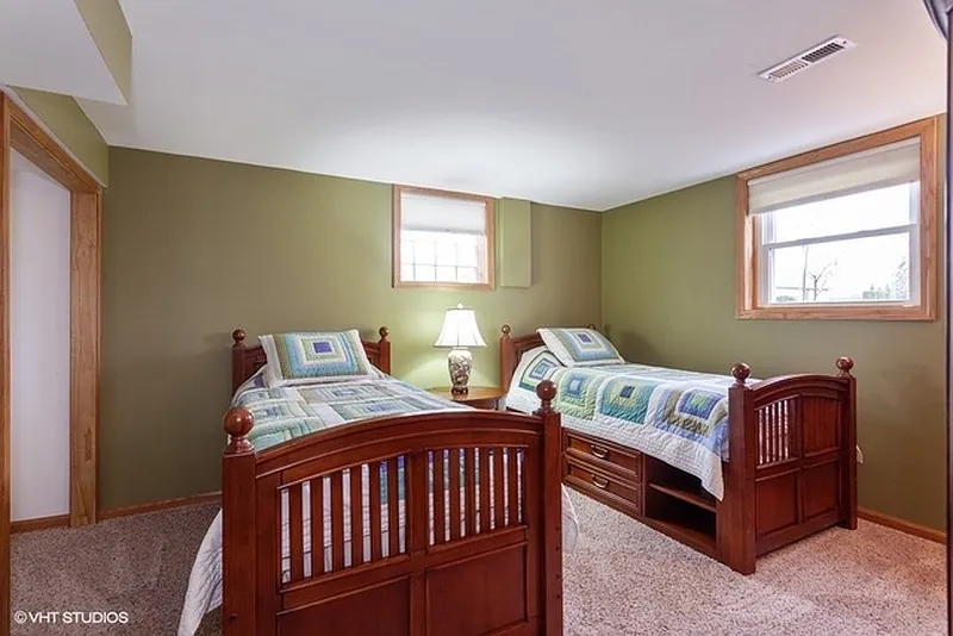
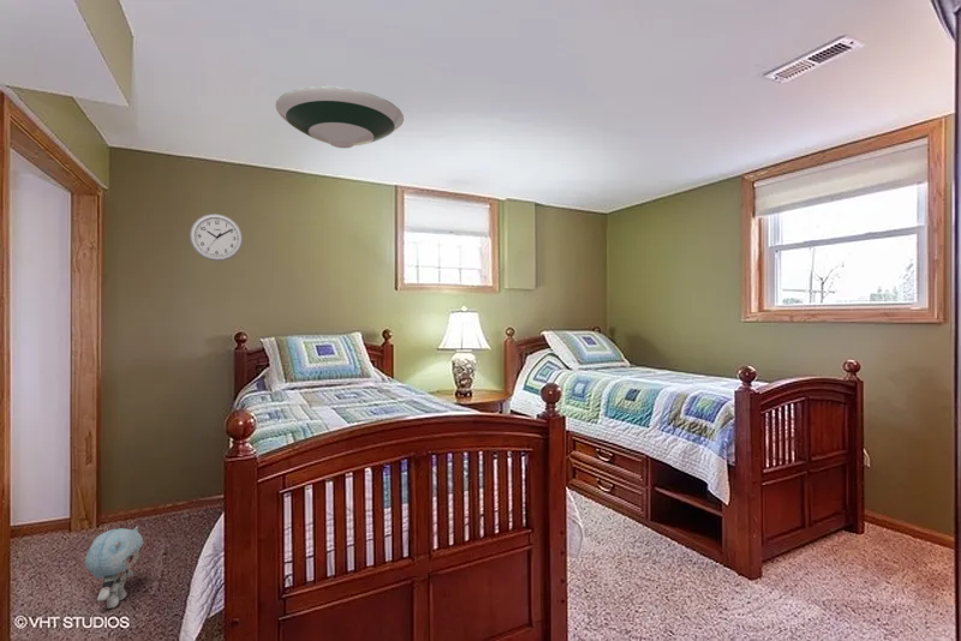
+ plush toy (115, 567)
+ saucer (341, 130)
+ wall clock (216, 236)
